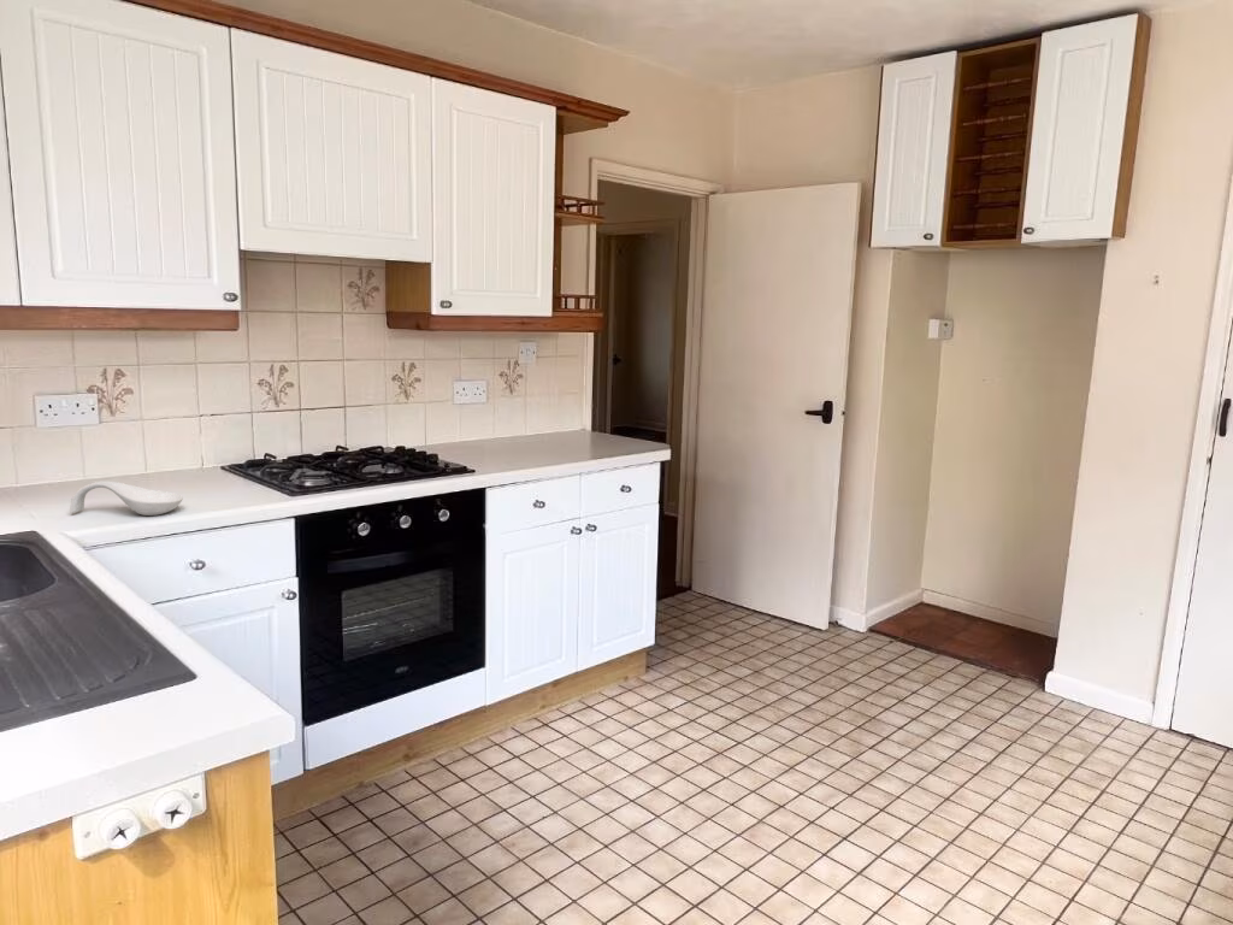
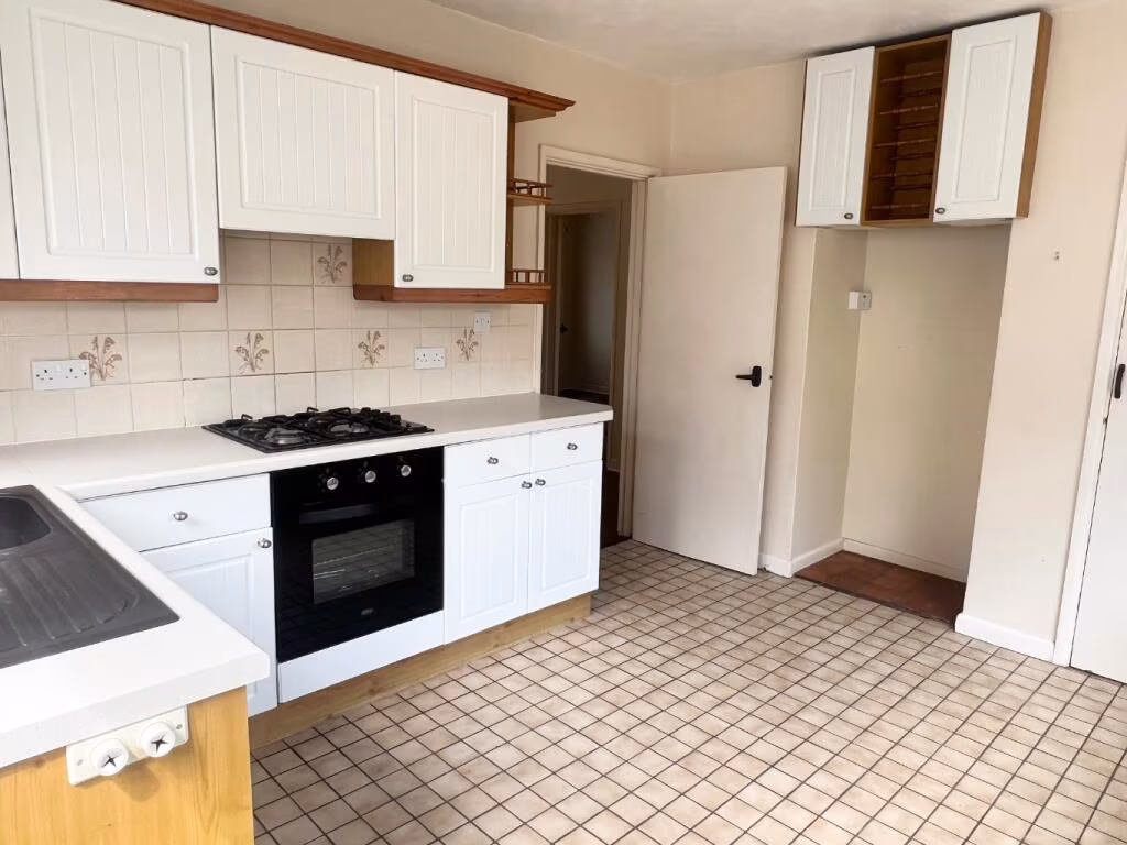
- spoon rest (126, 497)
